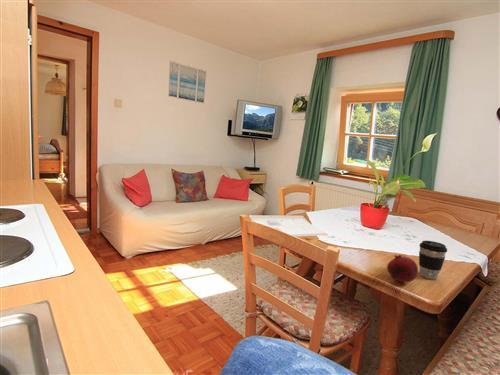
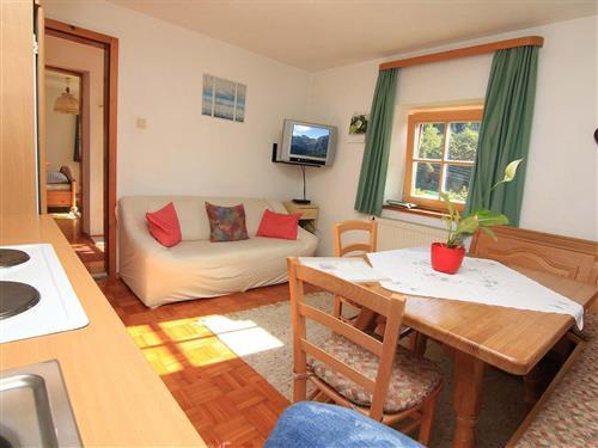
- fruit (402, 267)
- coffee cup (431, 259)
